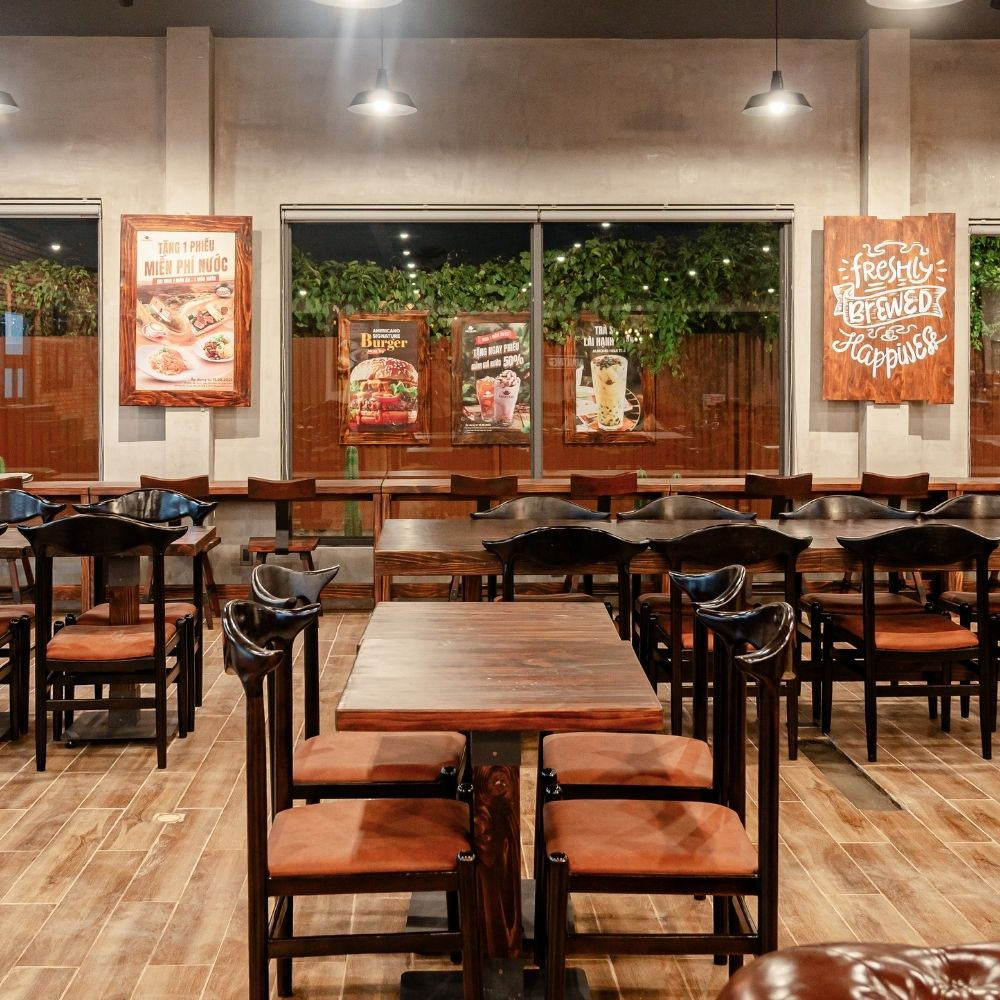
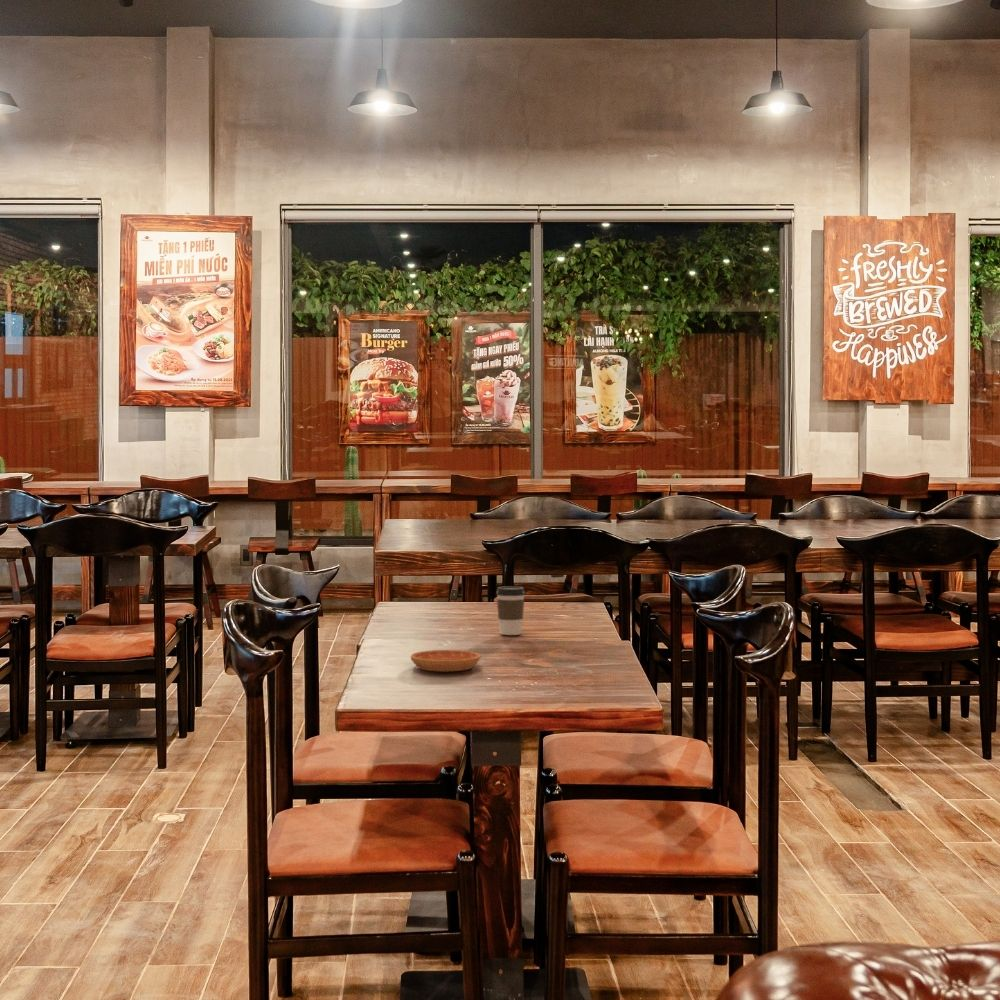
+ saucer (445, 661)
+ coffee cup (510, 610)
